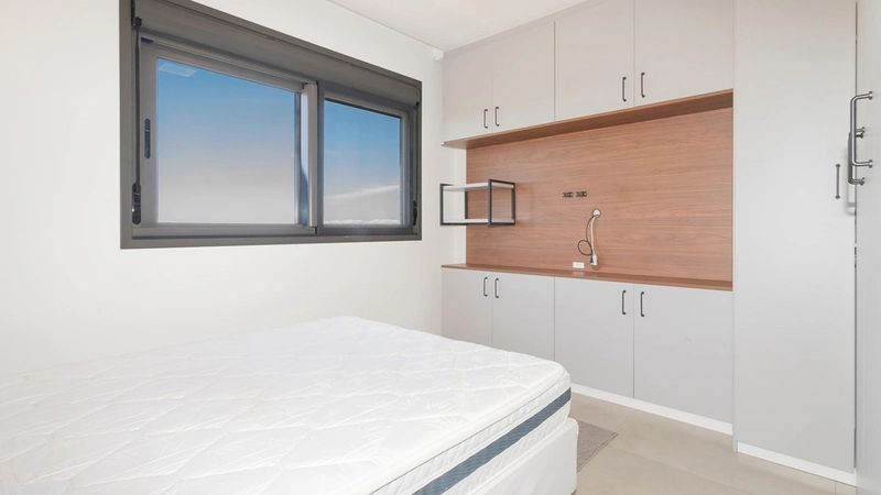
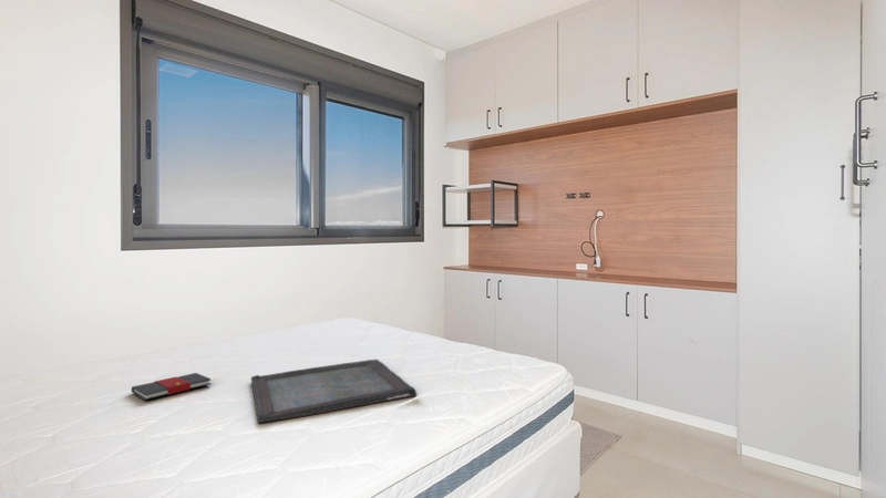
+ serving tray (329, 384)
+ book (172, 384)
